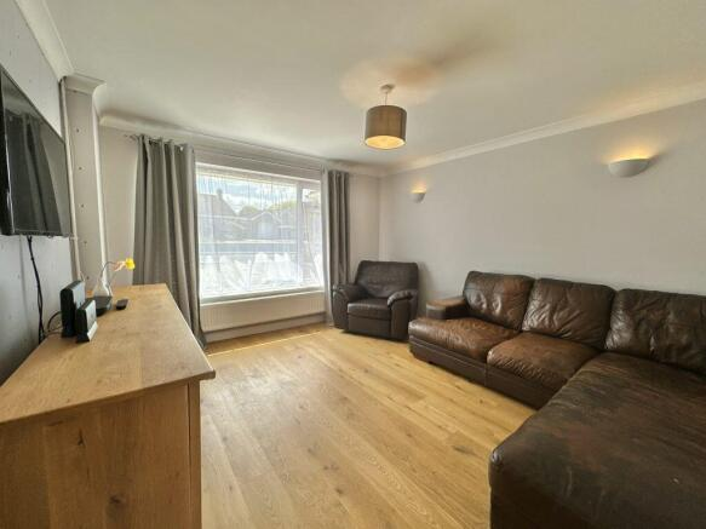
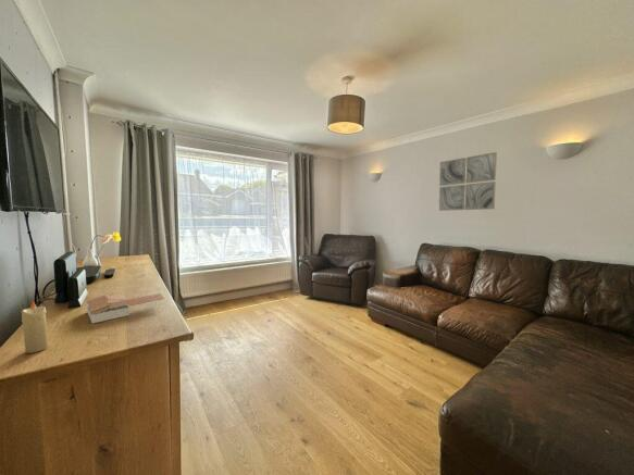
+ book (126, 302)
+ candle (35, 324)
+ wall art (464, 183)
